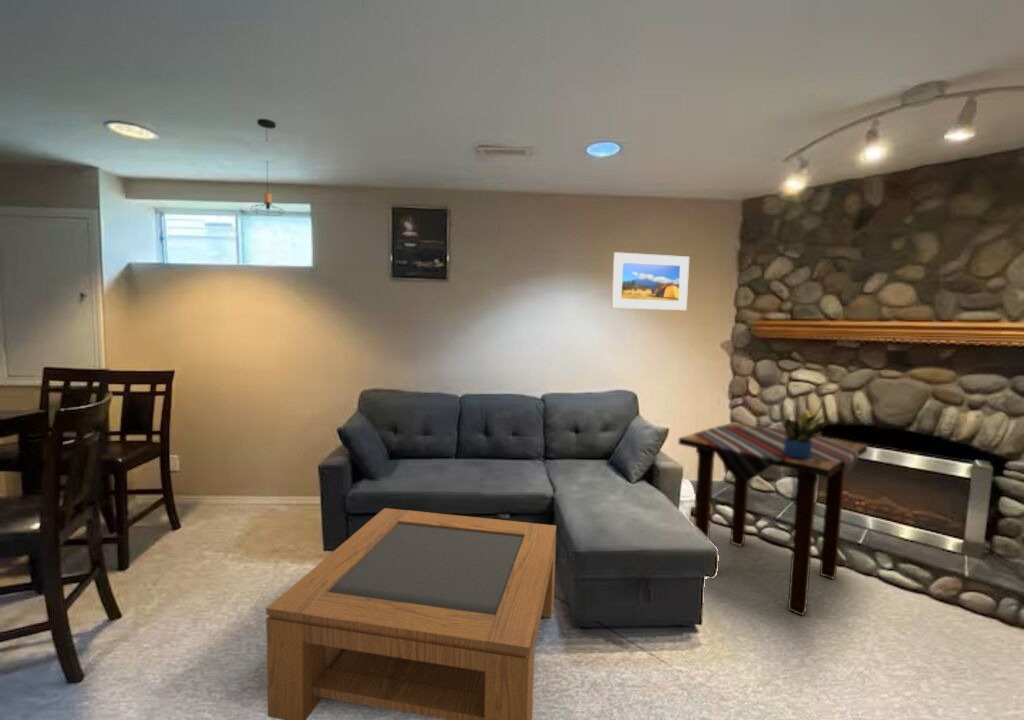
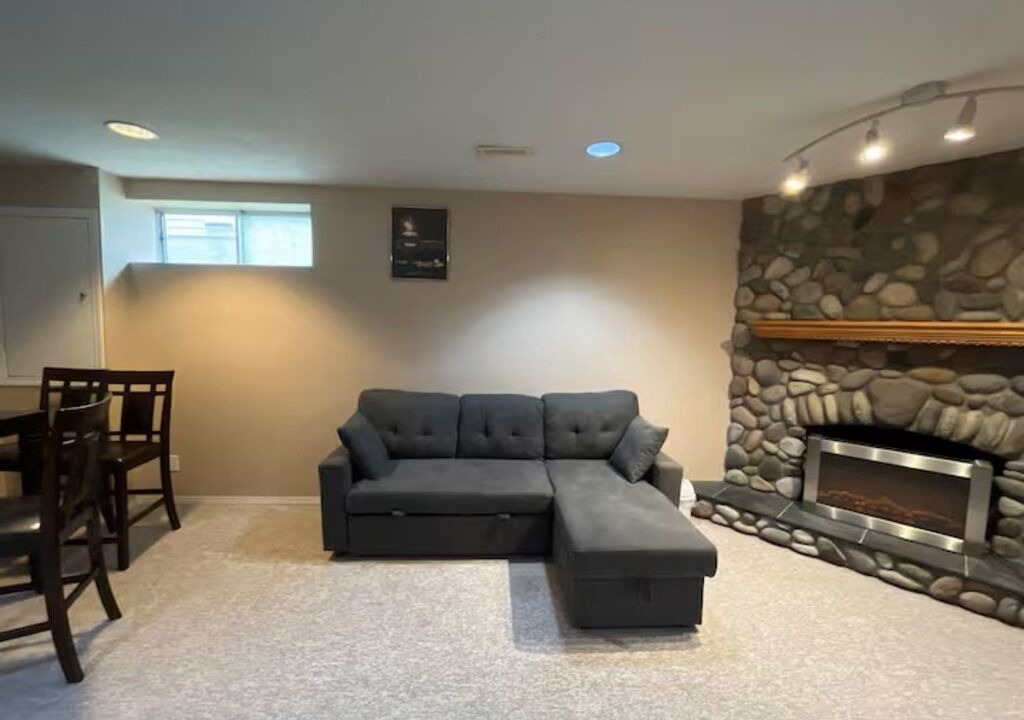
- potted plant (807, 426)
- side table (746, 507)
- coffee table (437, 604)
- pendant light (267, 171)
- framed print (650, 282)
